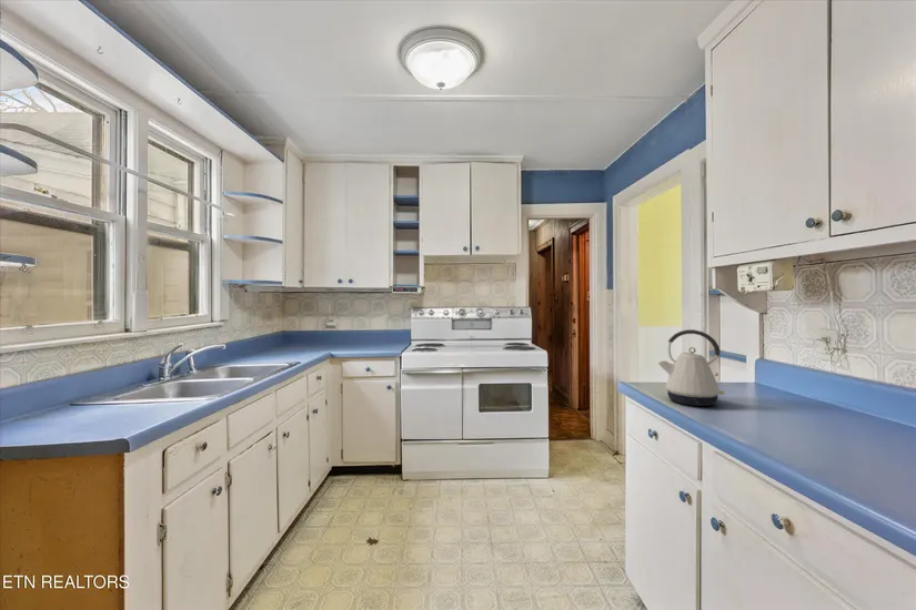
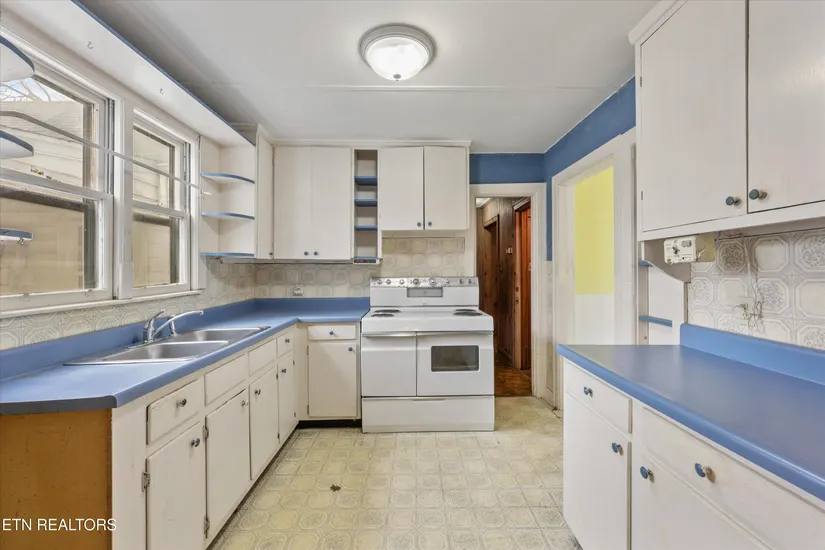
- kettle (689, 365)
